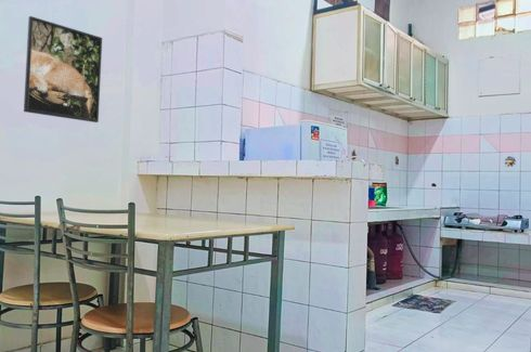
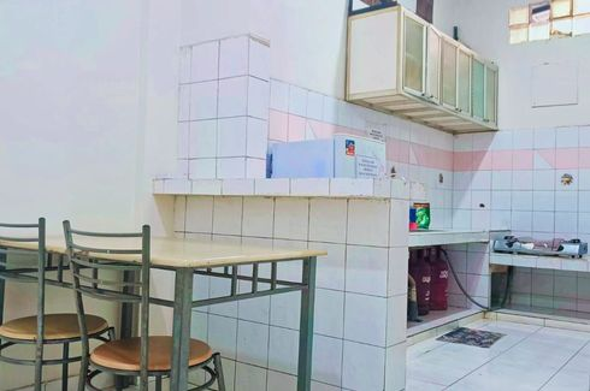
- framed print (65, 71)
